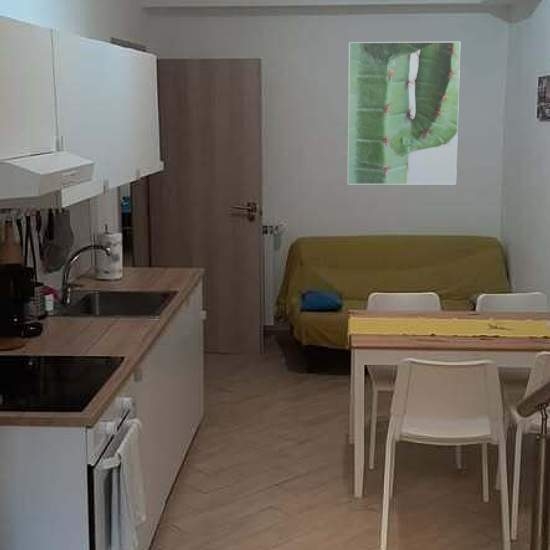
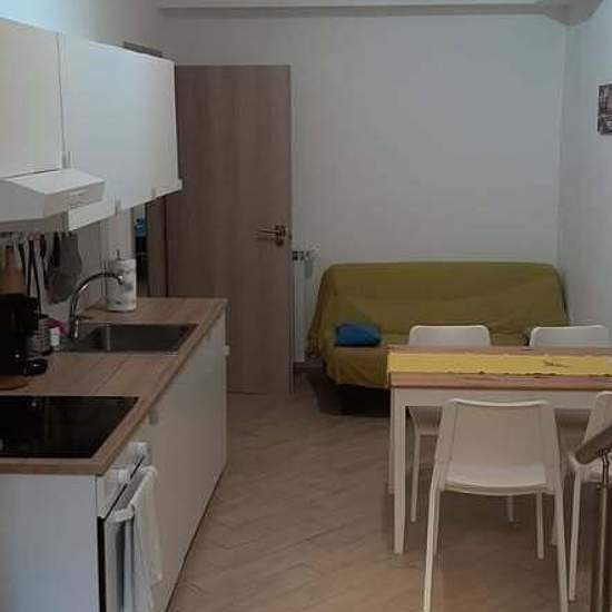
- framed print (402, 114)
